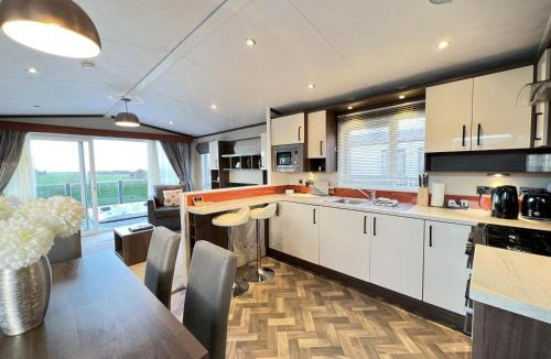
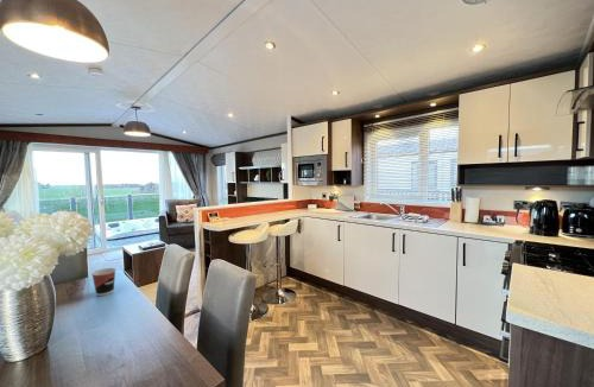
+ cup (103, 281)
